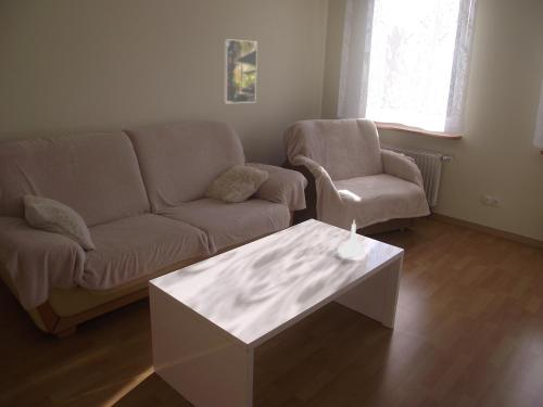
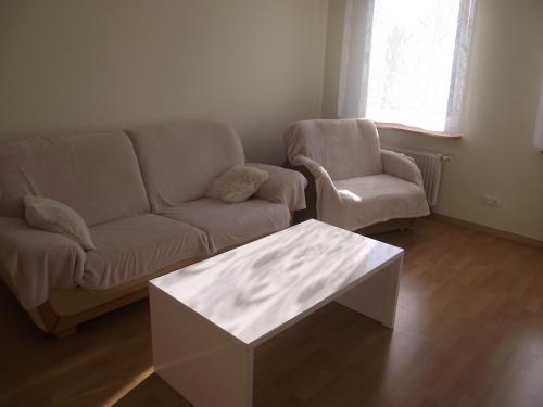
- candle holder (352, 236)
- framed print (240, 72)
